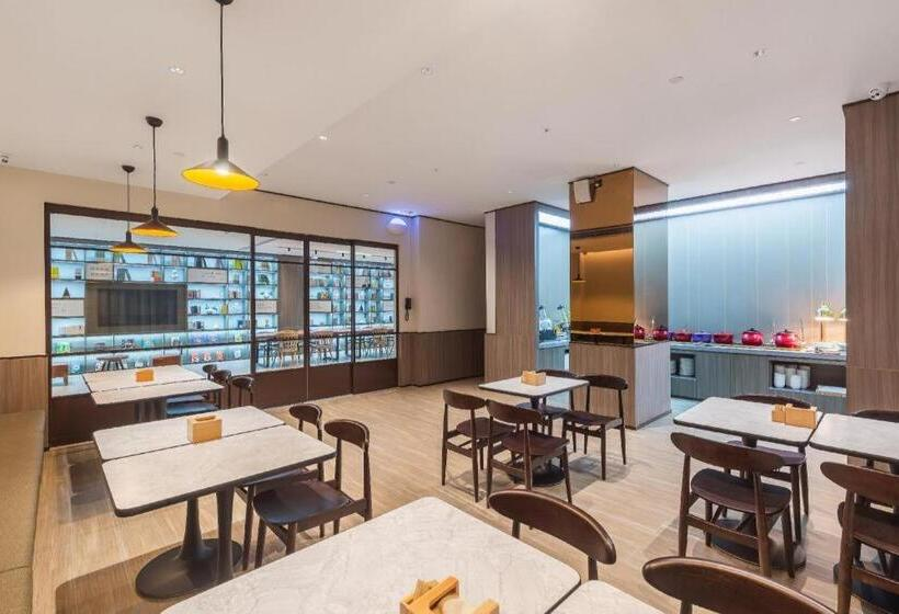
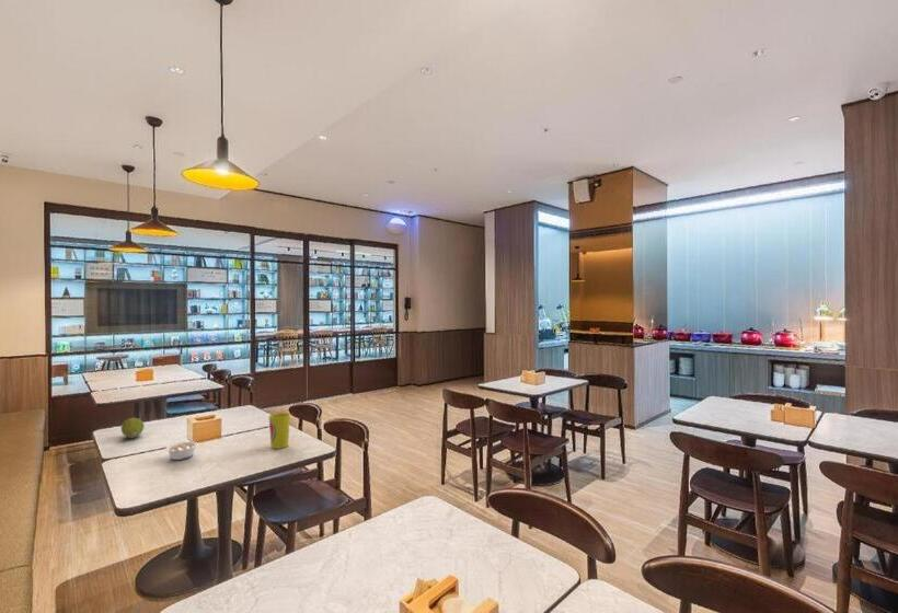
+ cup (279, 430)
+ fruit (133, 427)
+ legume (182, 450)
